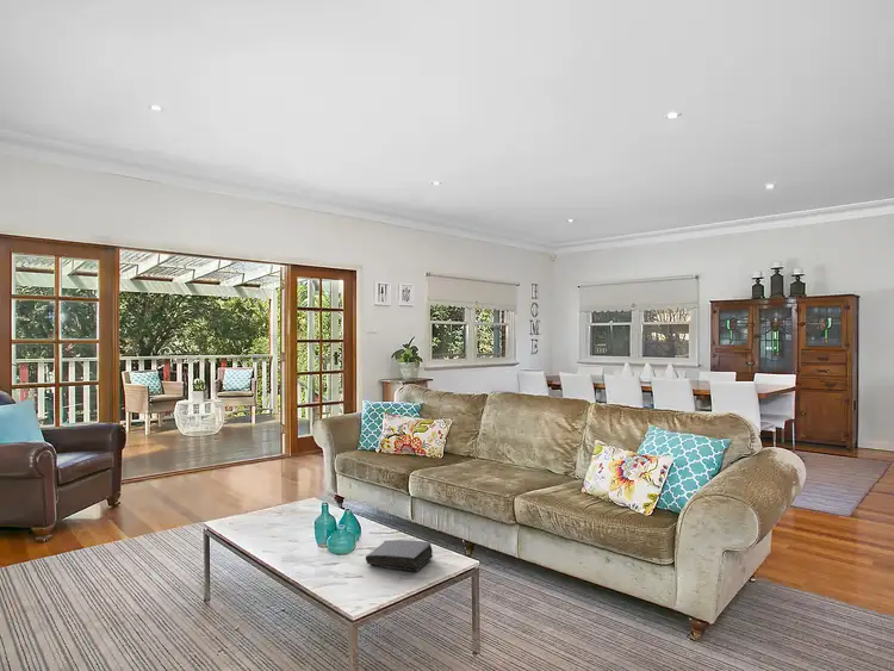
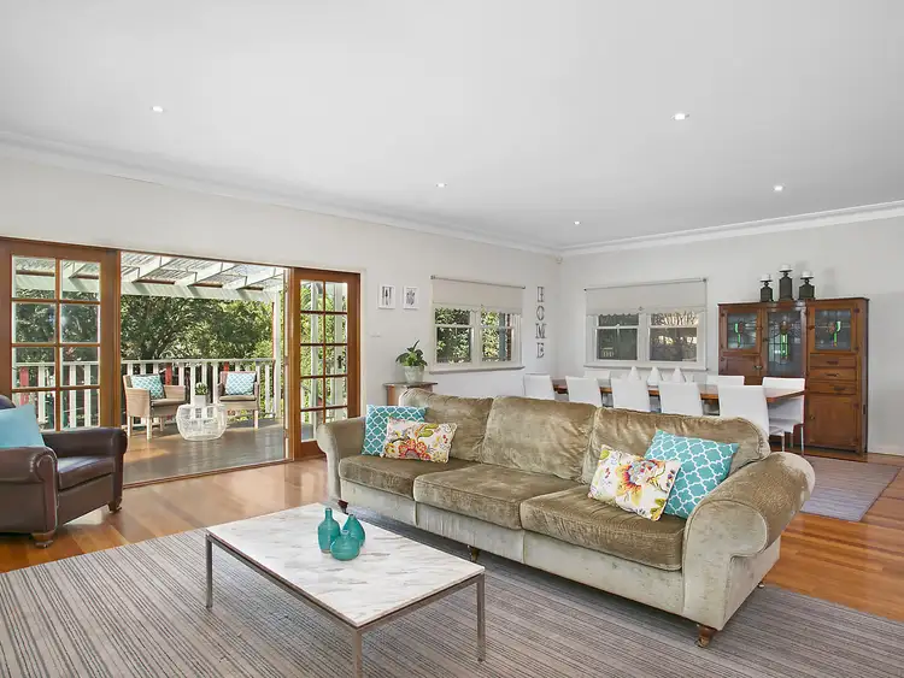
- book (399, 552)
